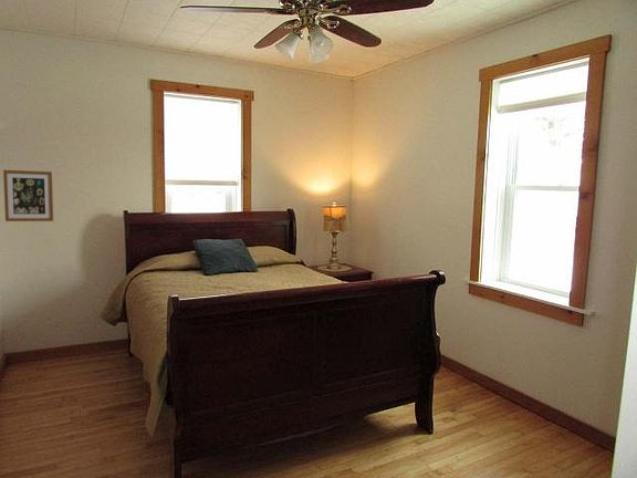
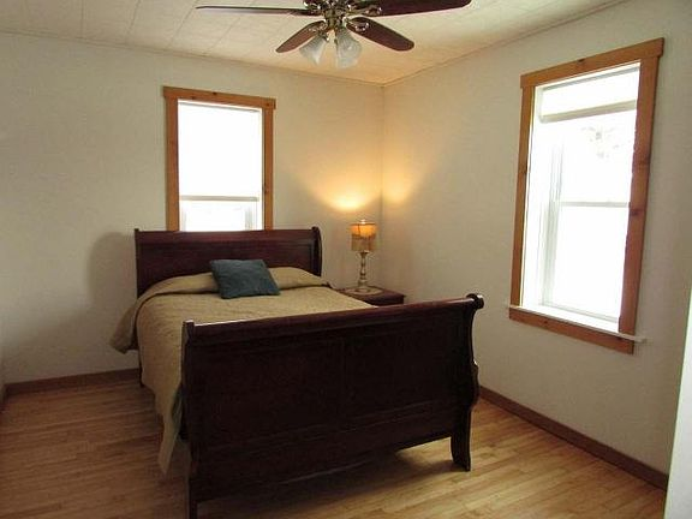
- wall art (29, 196)
